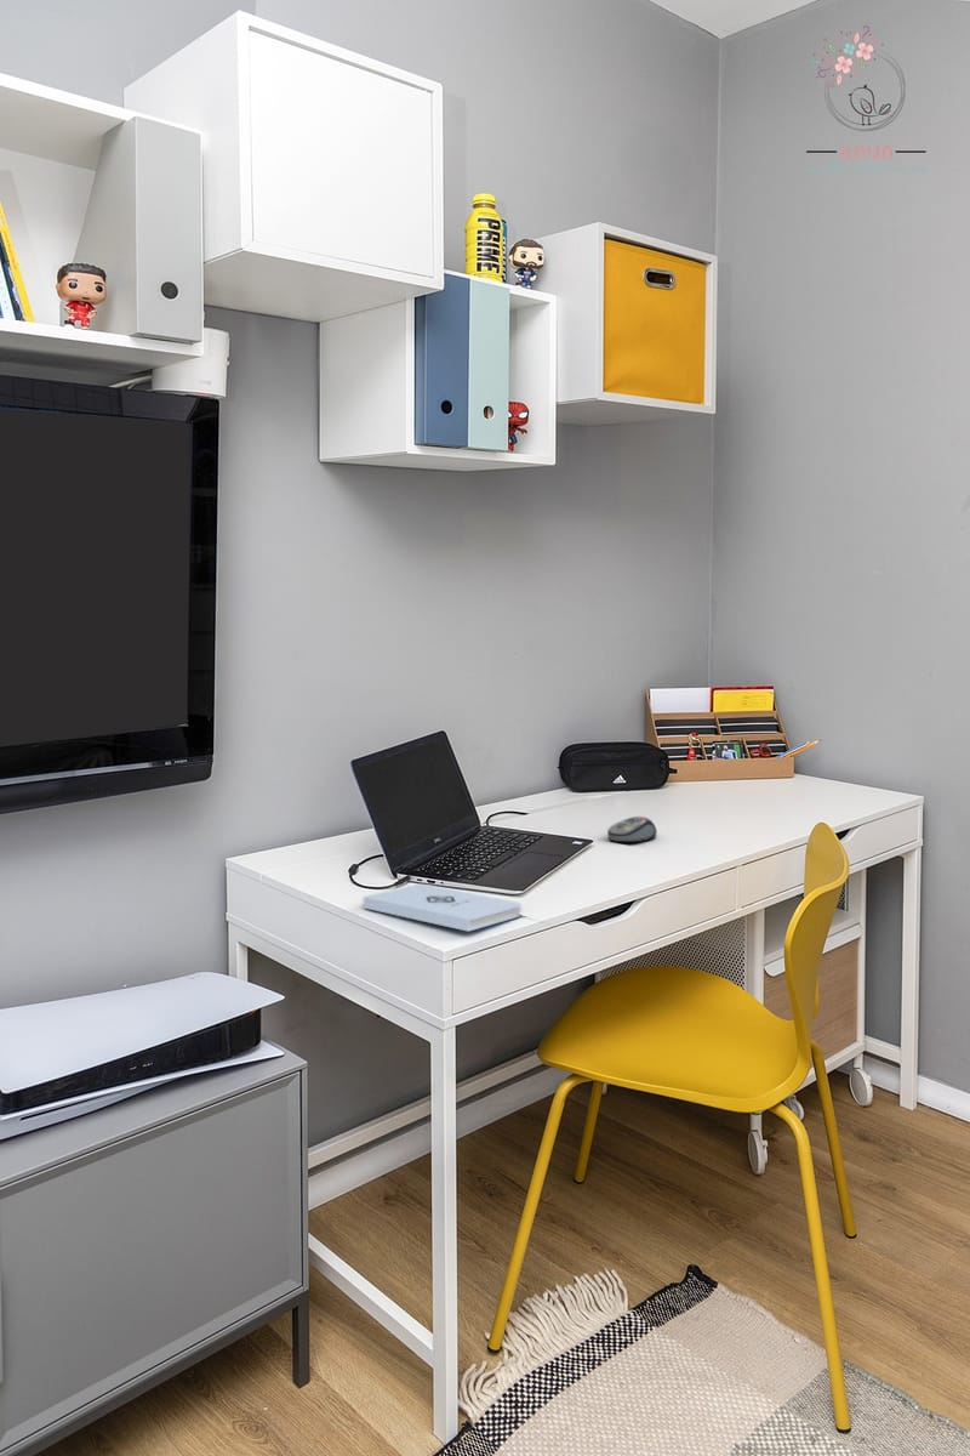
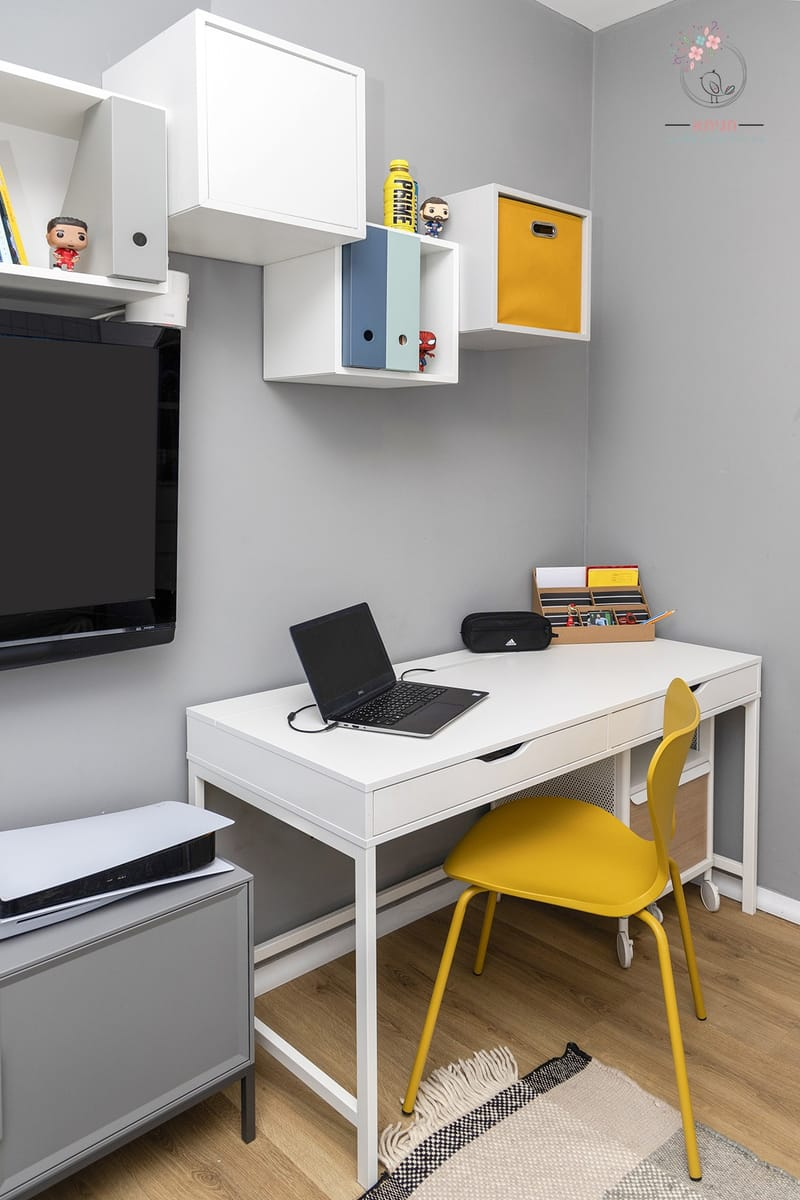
- computer mouse (632, 827)
- notepad (443, 905)
